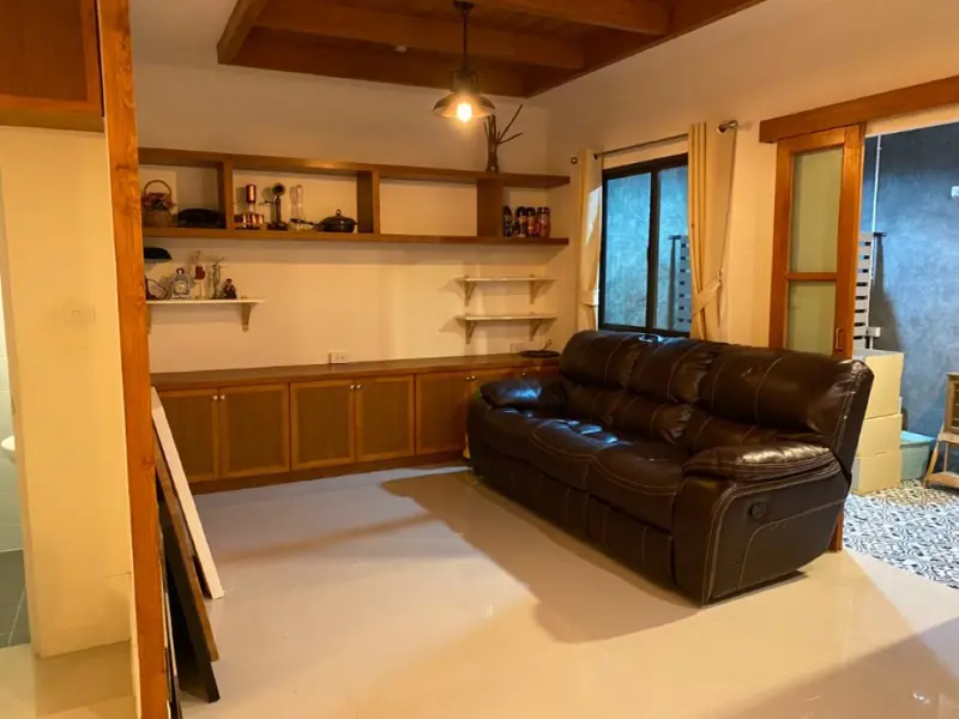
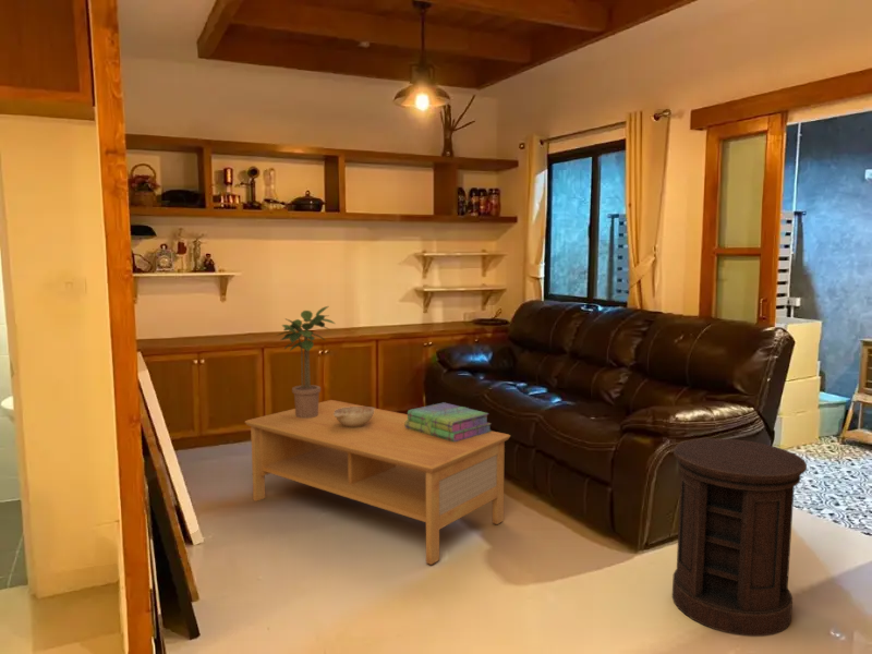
+ side table (734, 531)
+ coffee table (373, 469)
+ stack of books (447, 420)
+ potted plant (302, 361)
+ decorative bowl (354, 416)
